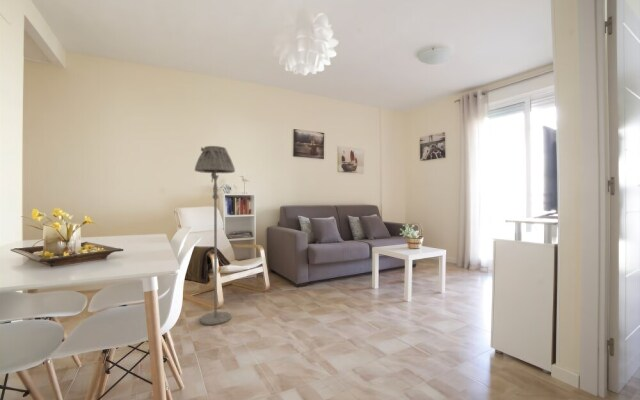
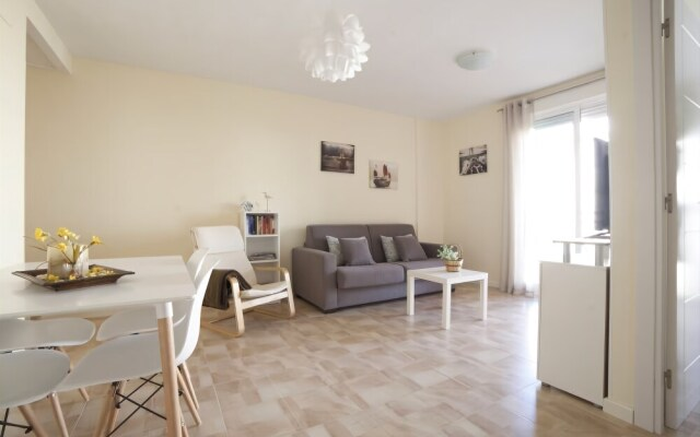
- floor lamp (215, 233)
